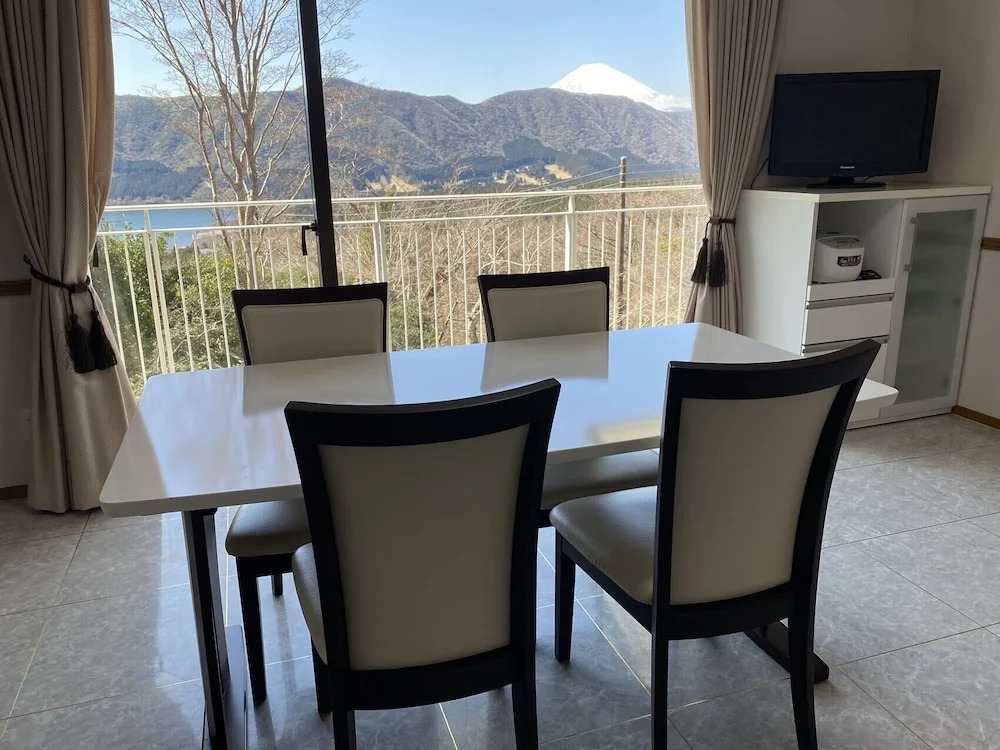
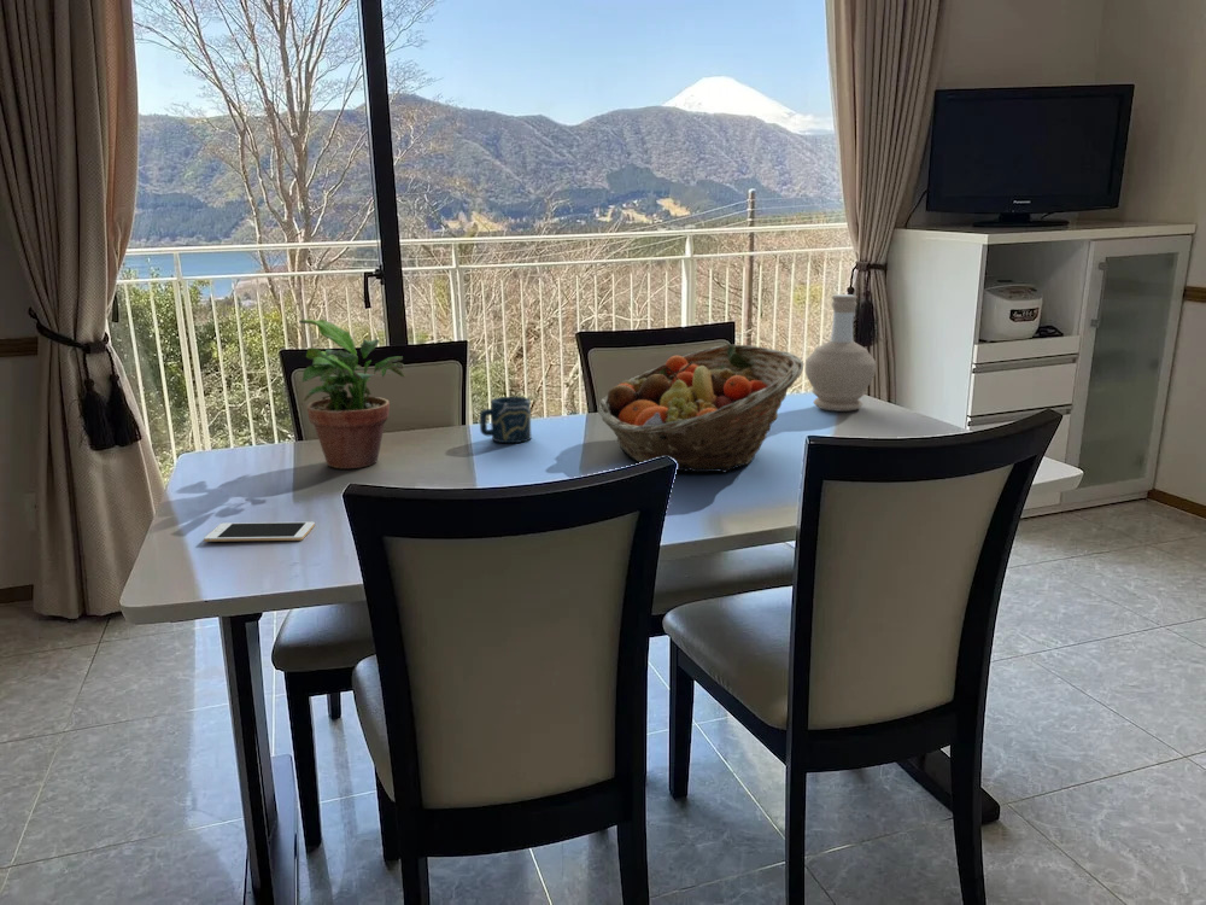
+ fruit basket (697, 402)
+ bottle (841, 352)
+ potted plant (361, 393)
+ cell phone (260, 531)
+ cup (504, 420)
